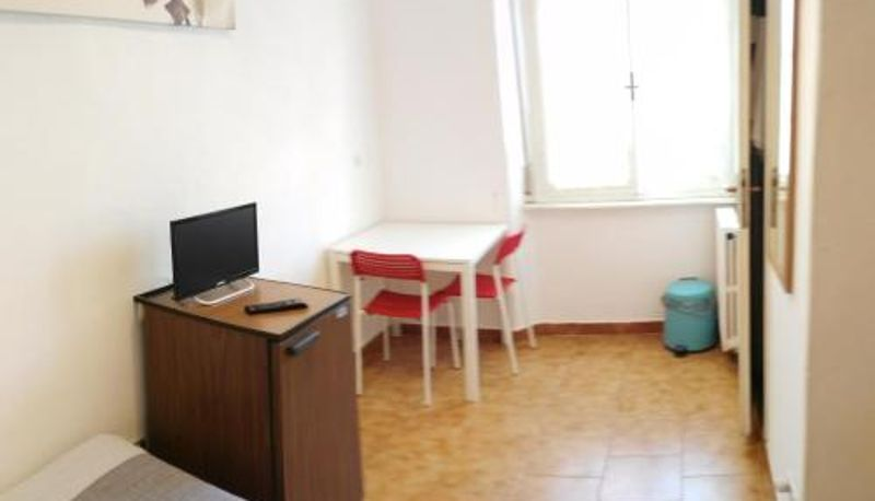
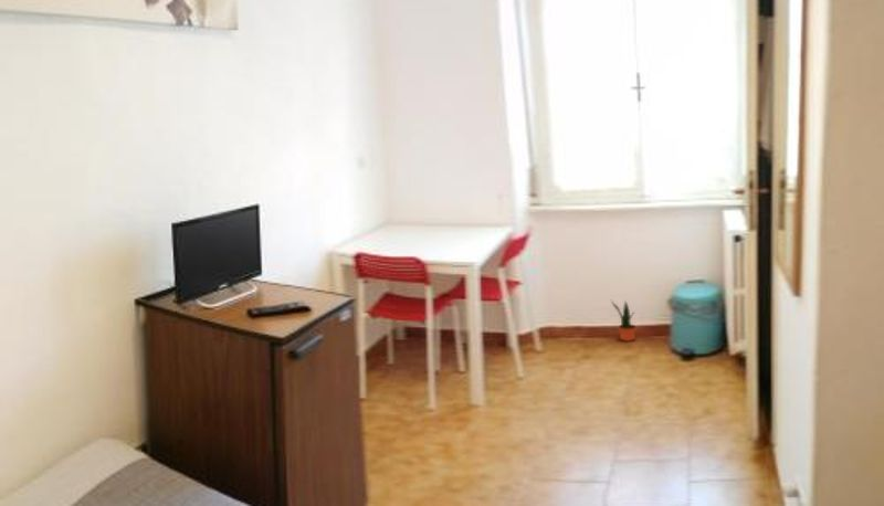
+ potted plant (623, 318)
